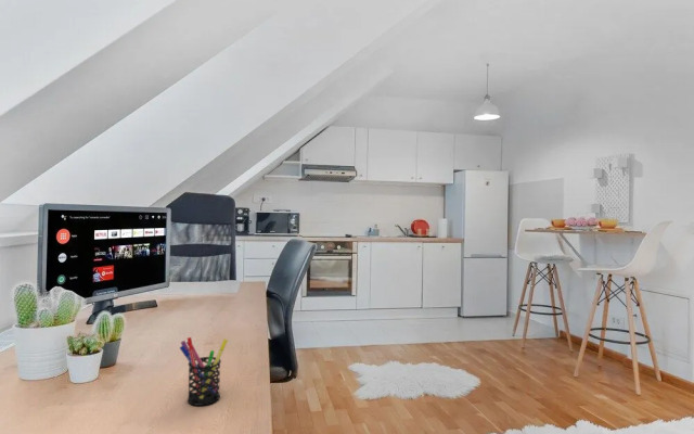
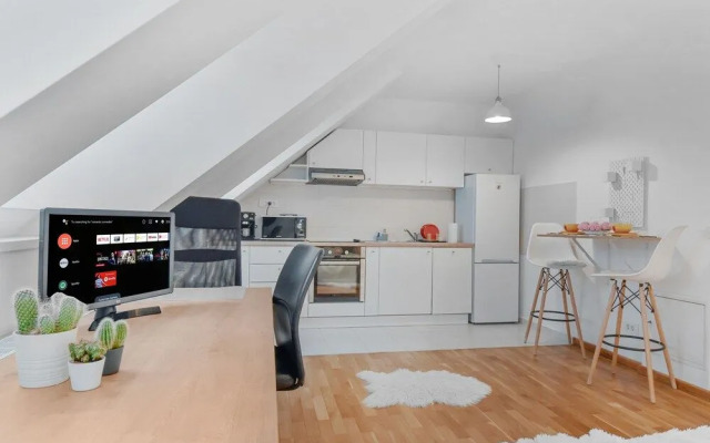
- pen holder (204, 368)
